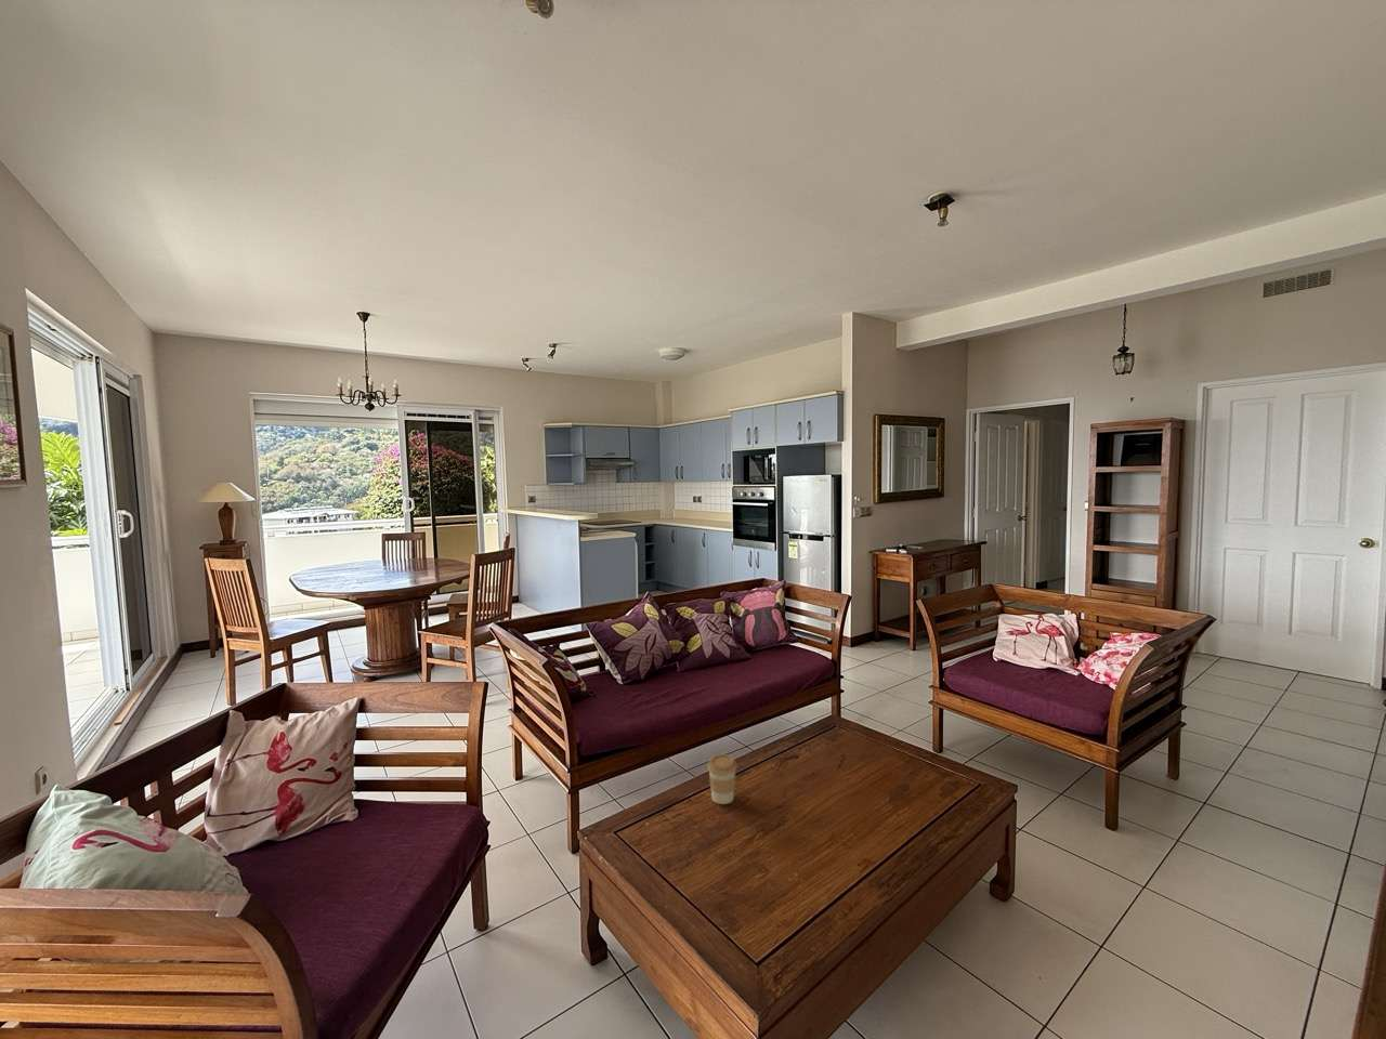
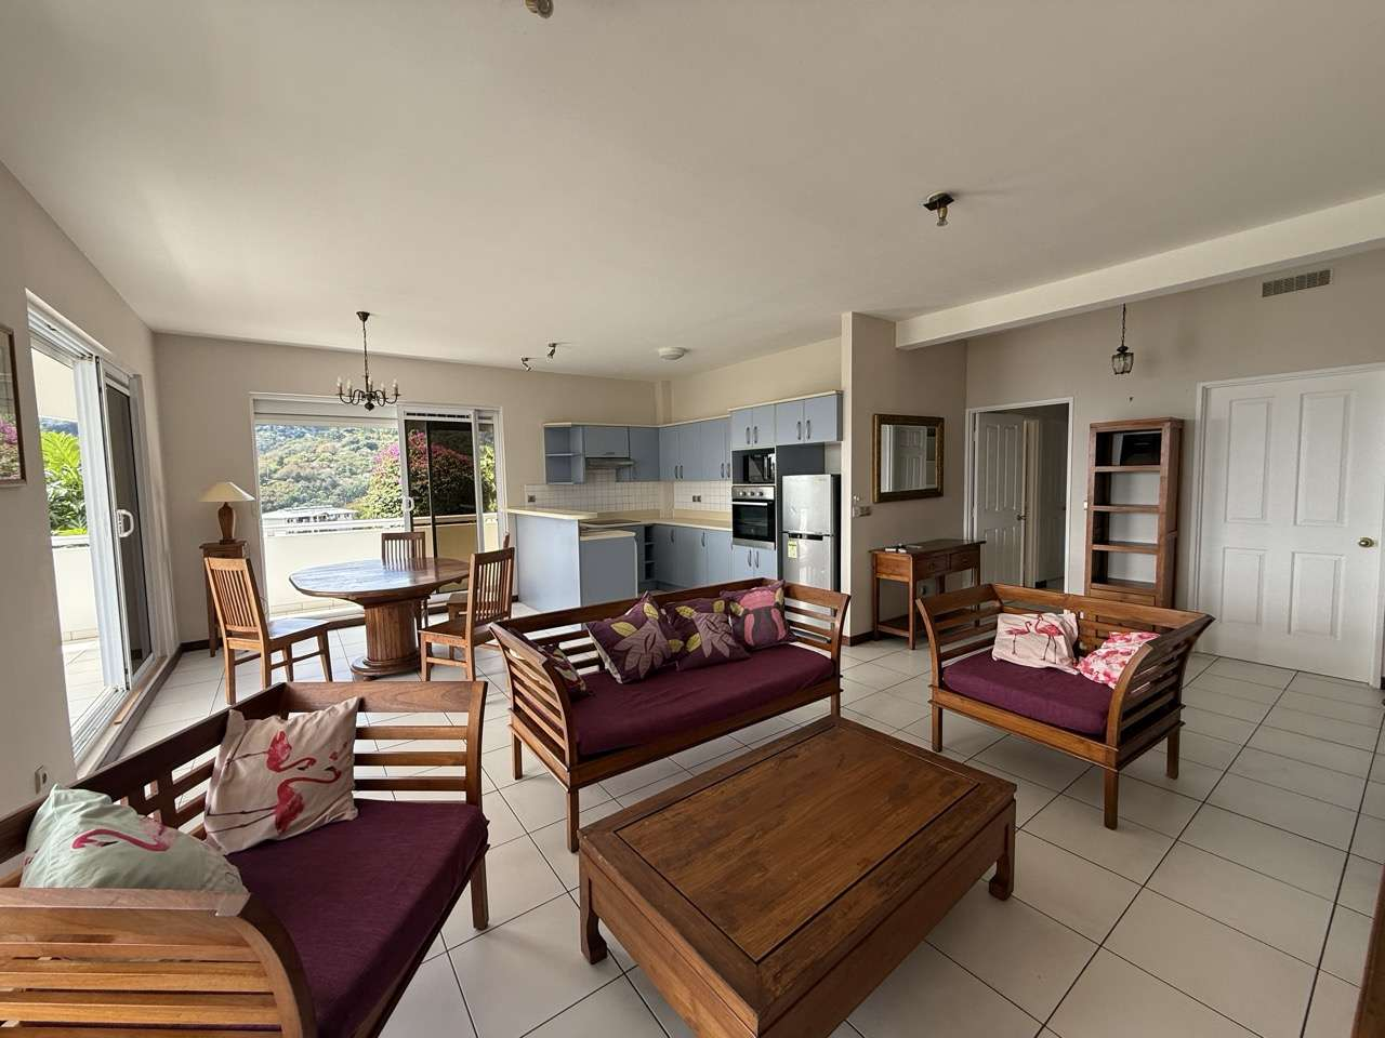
- coffee cup (722, 778)
